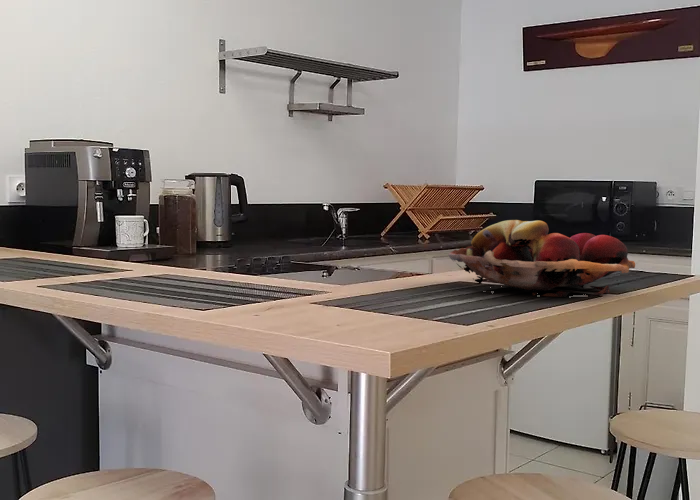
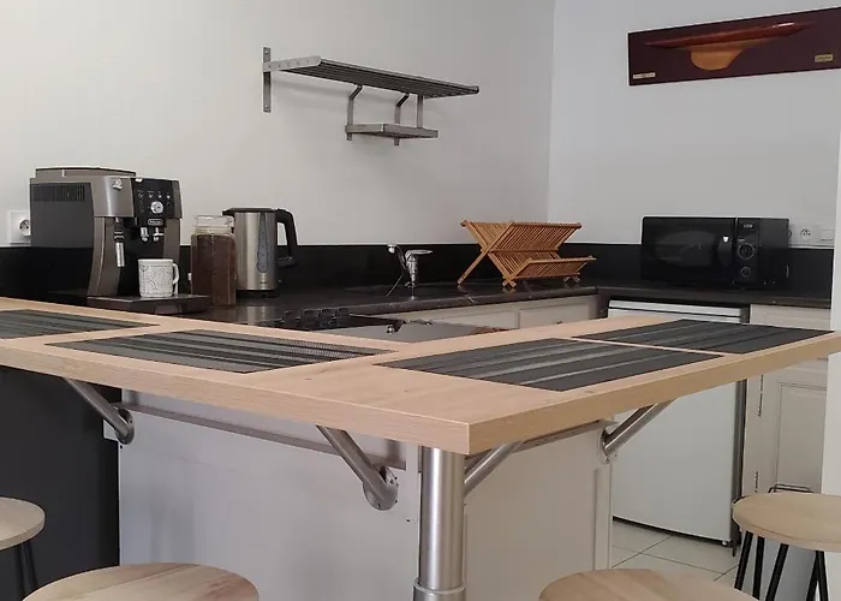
- fruit basket (538, 255)
